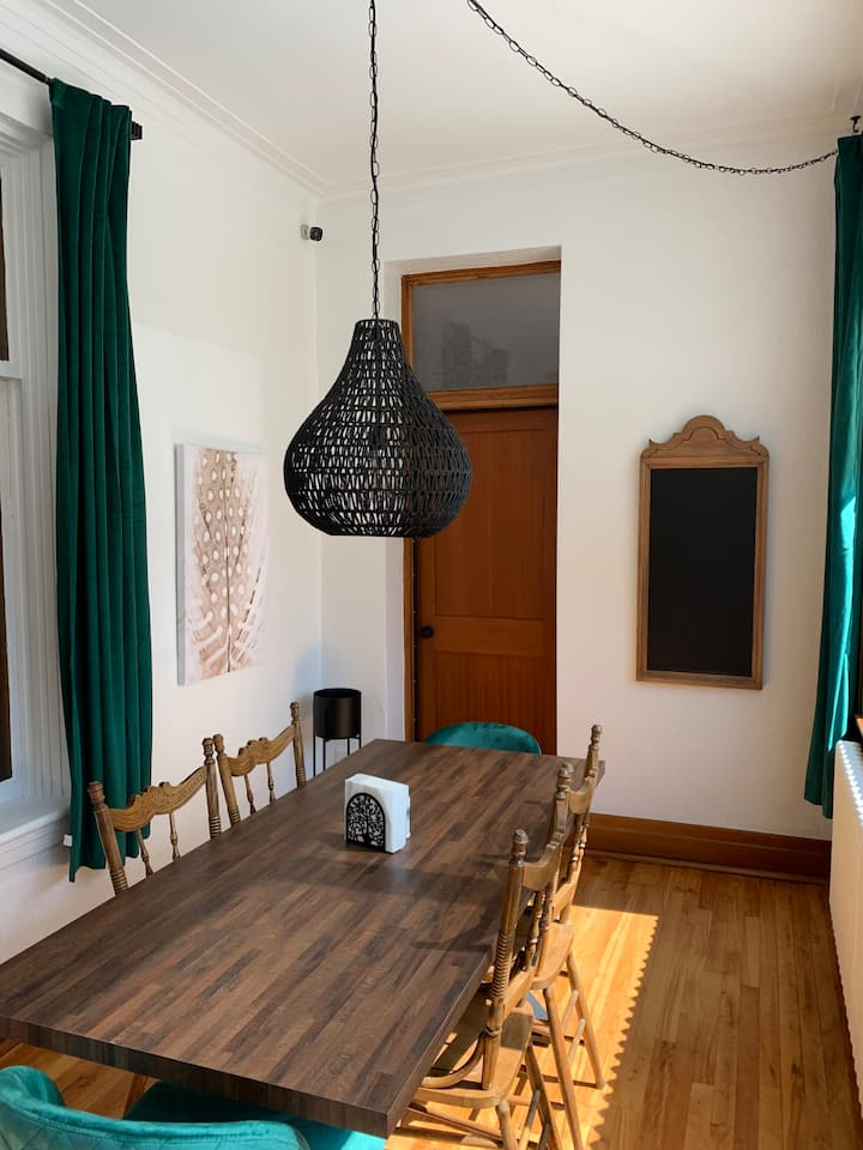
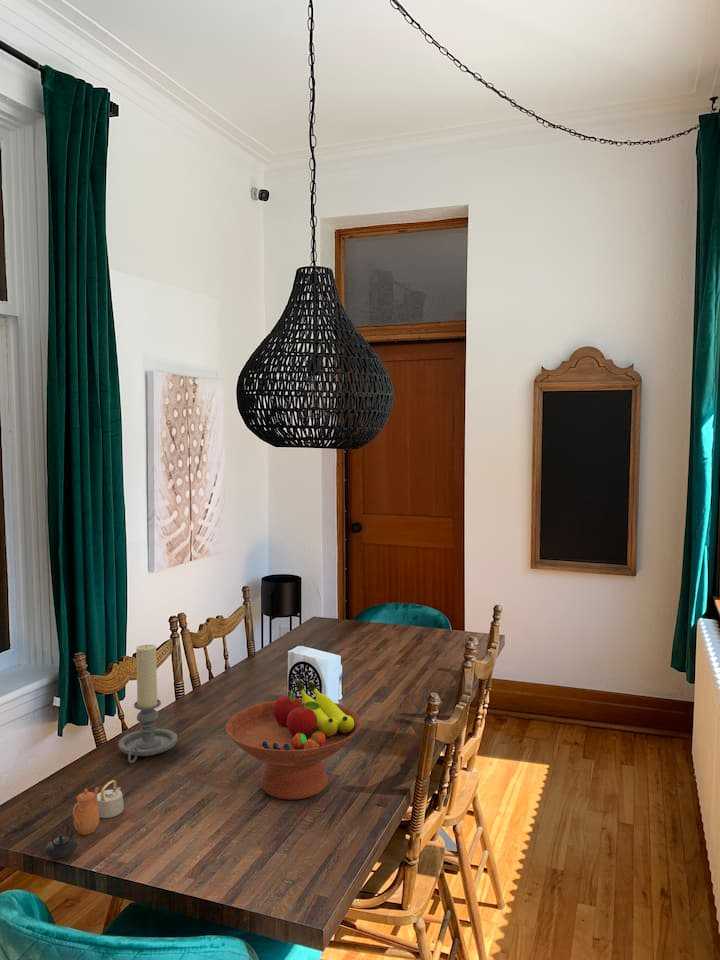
+ fruit bowl (294, 741)
+ teapot (87, 808)
+ candle holder (144, 699)
